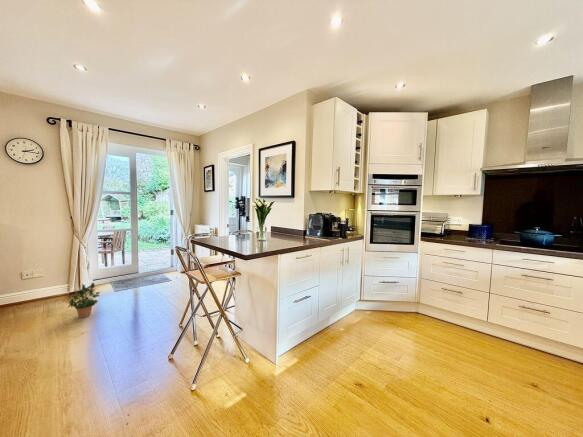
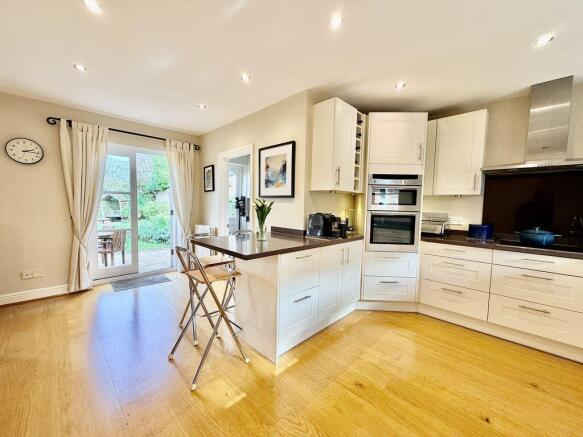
- potted plant (80, 300)
